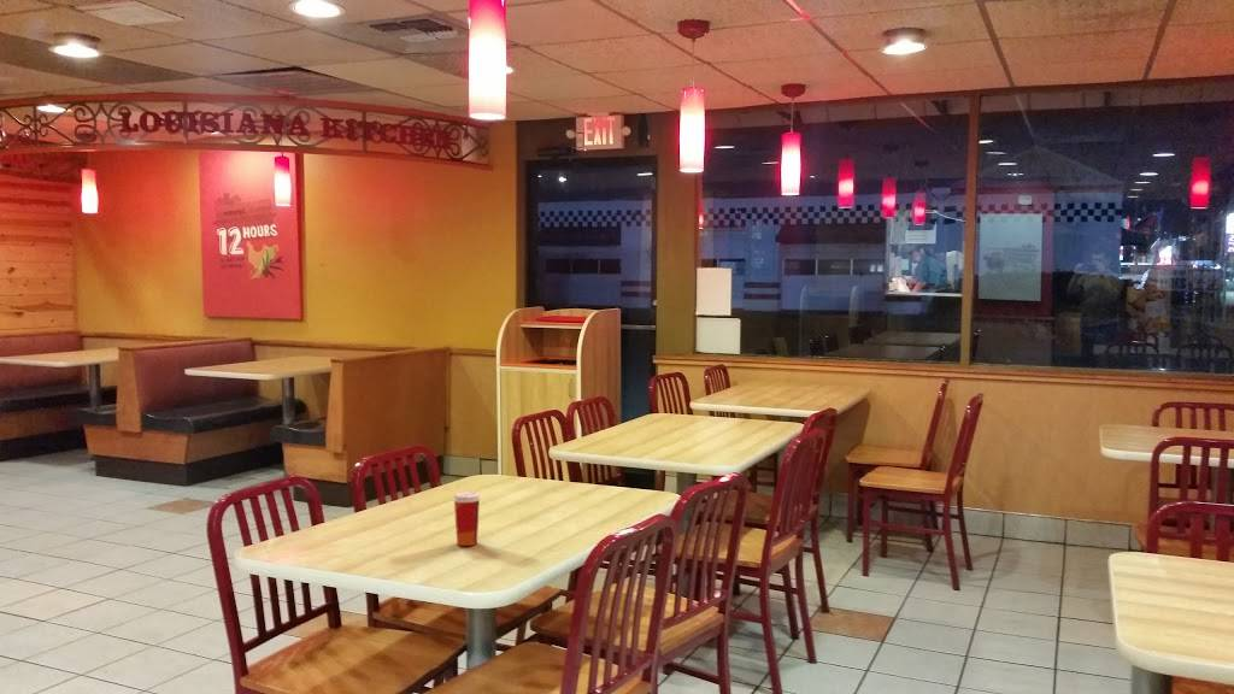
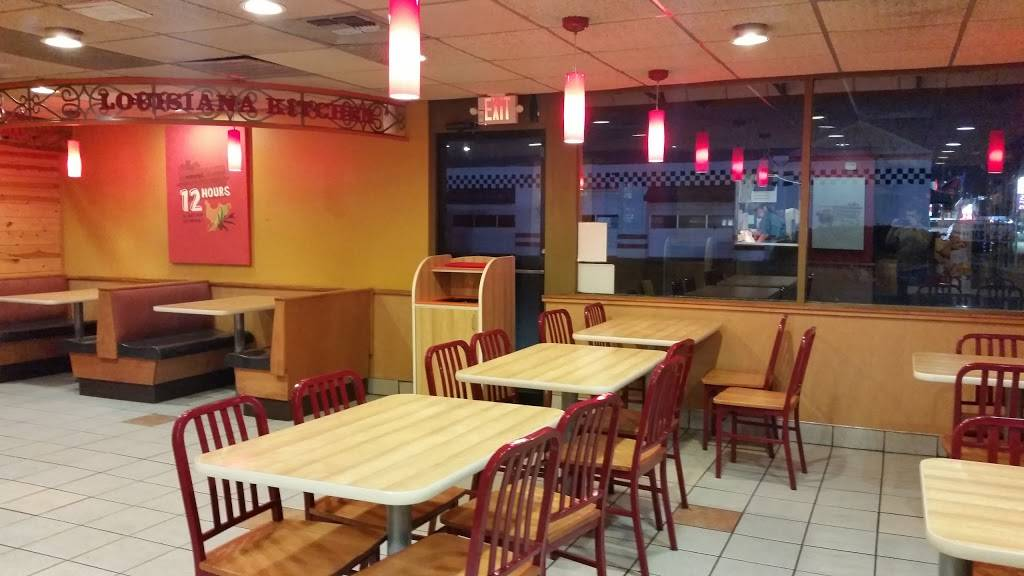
- paper cup (466, 518)
